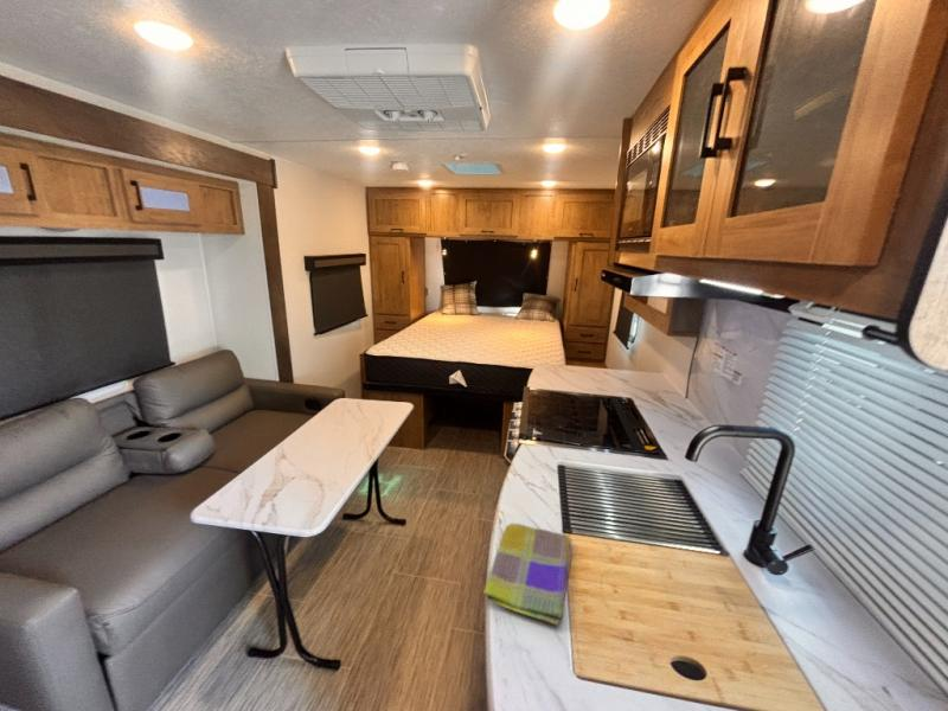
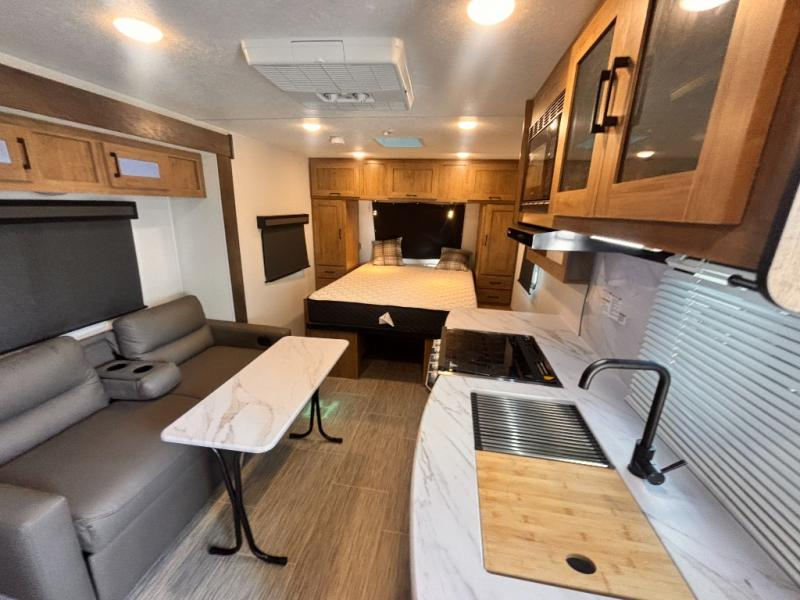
- dish towel (530, 564)
